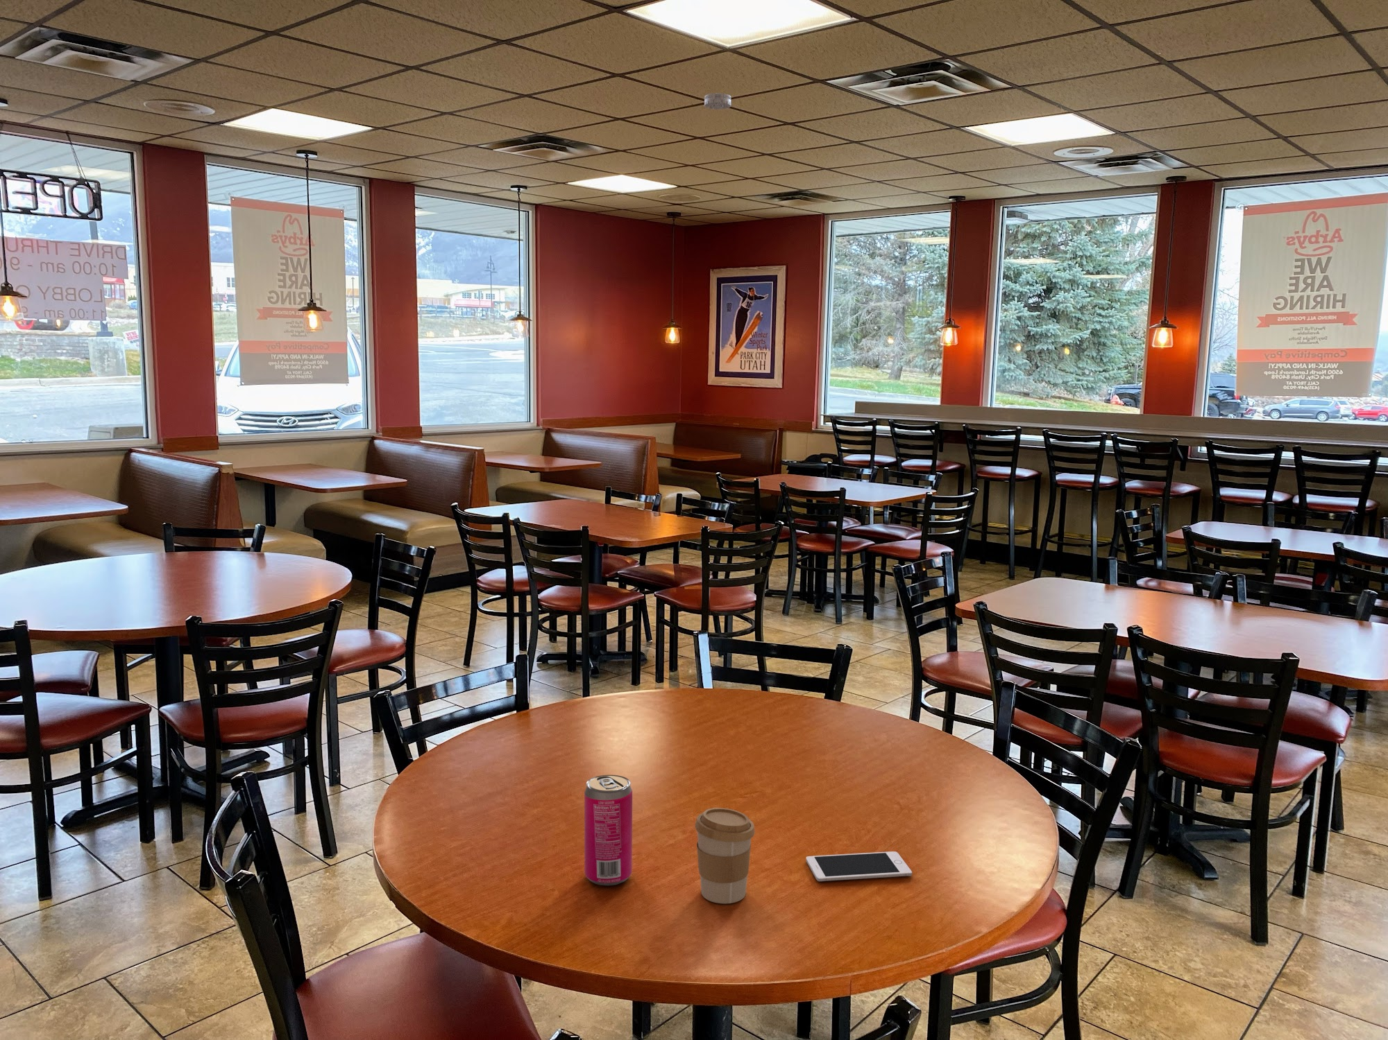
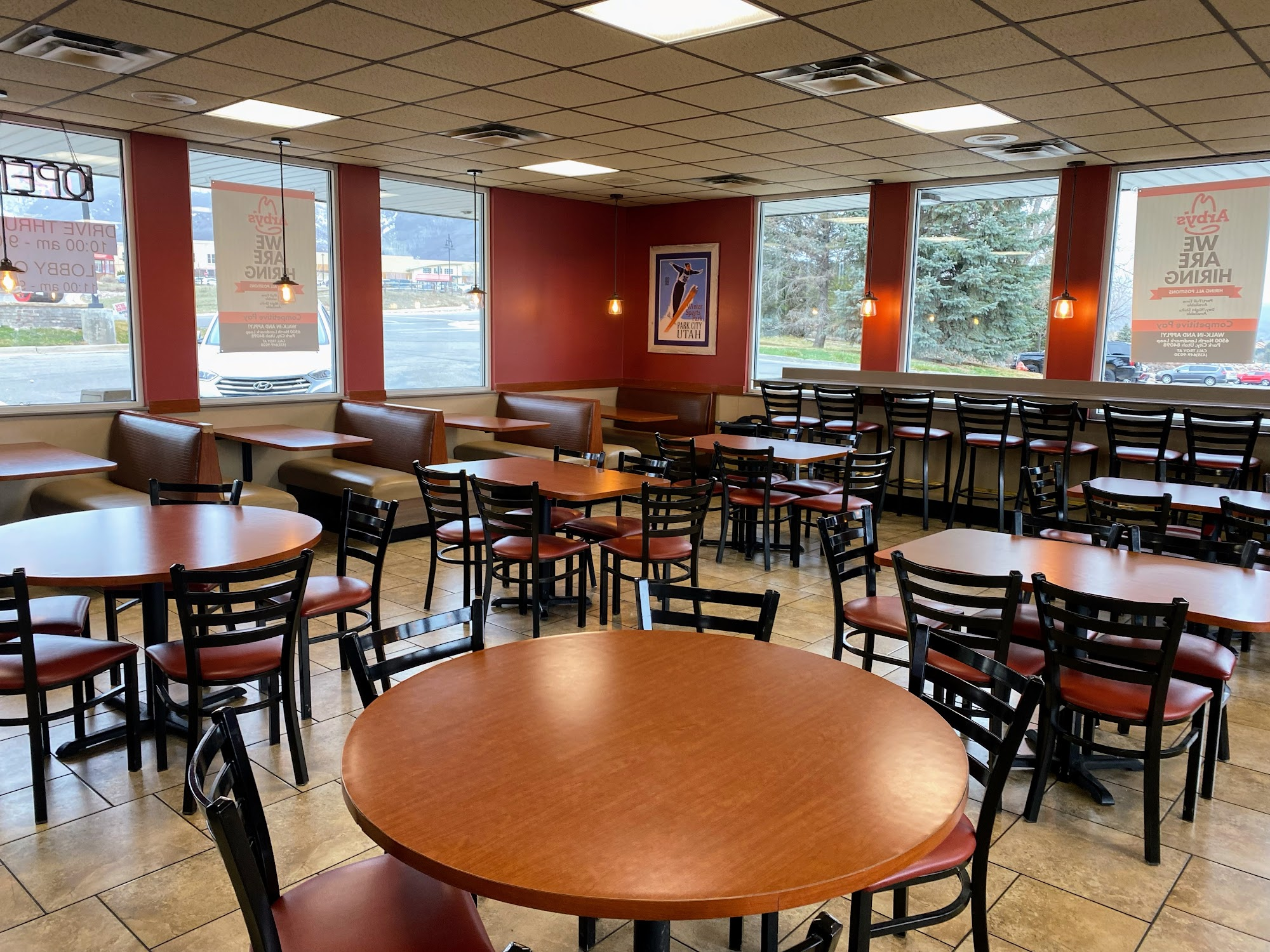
- coffee cup (724, 853)
- cell phone (858, 866)
- smoke detector (718, 101)
- beverage can (608, 830)
